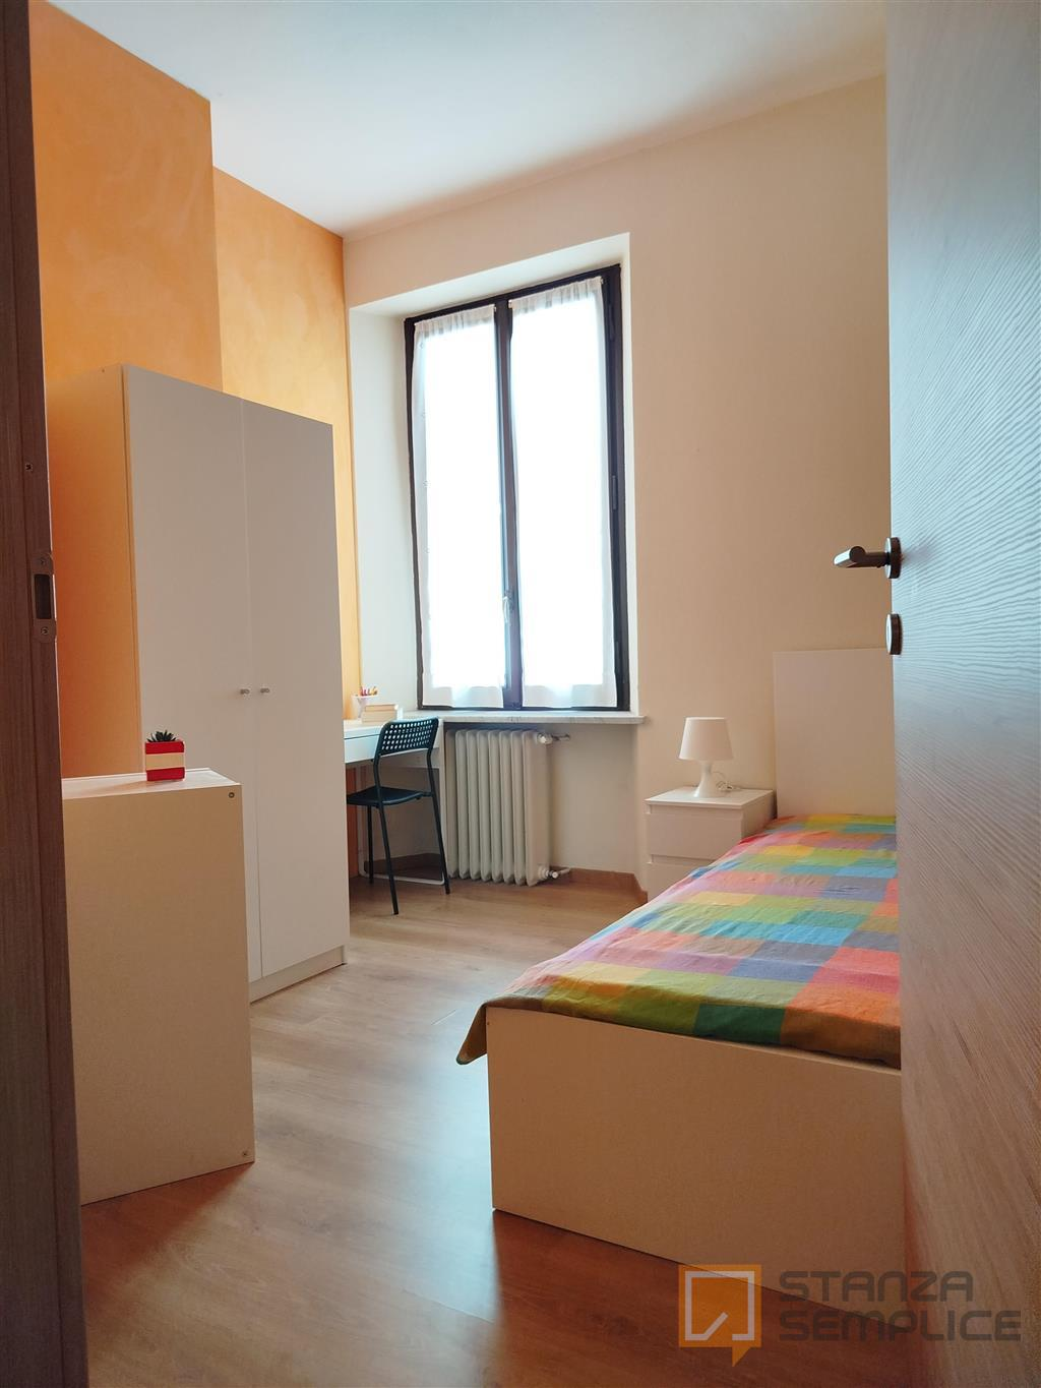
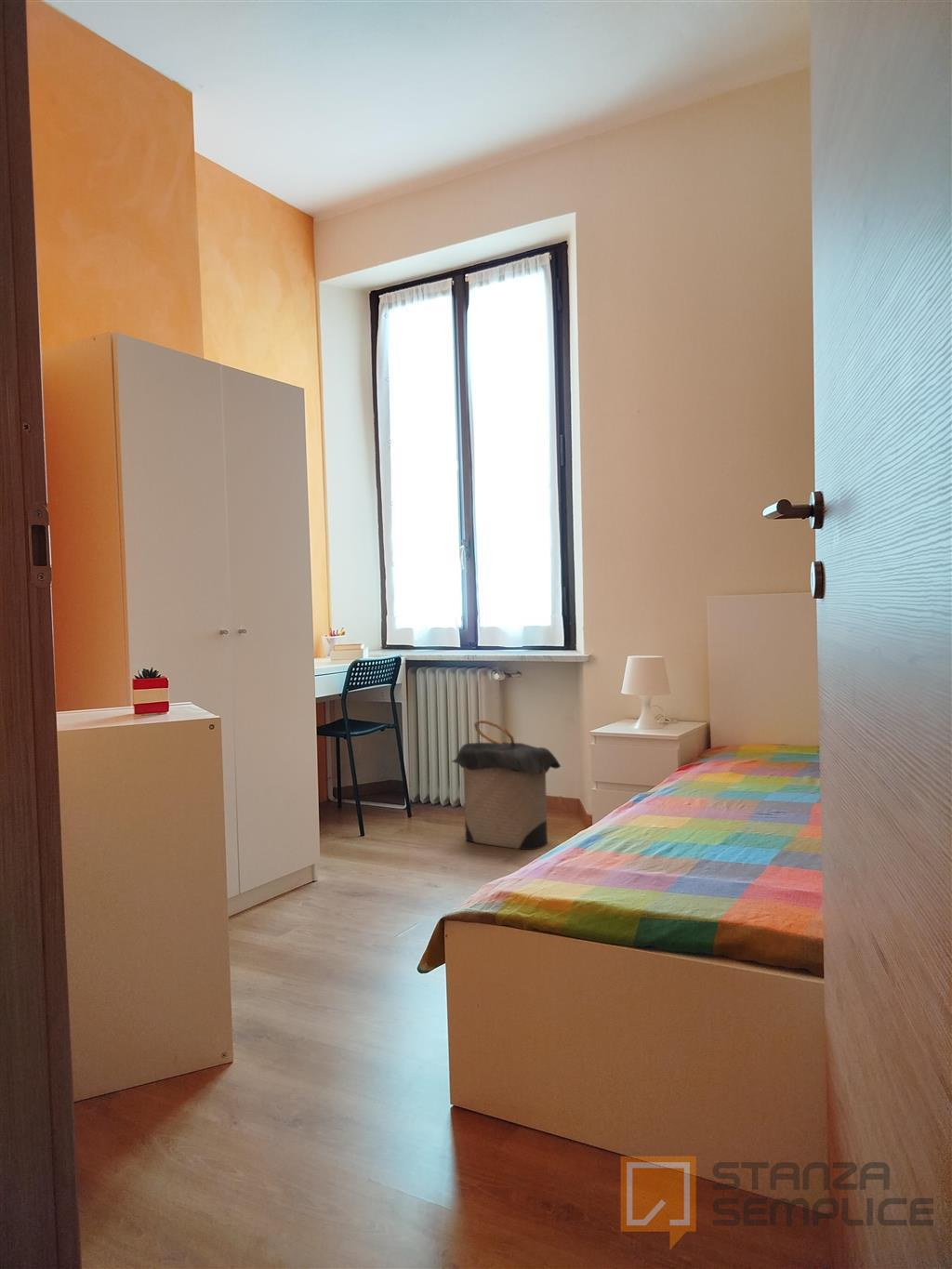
+ laundry hamper (507, 779)
